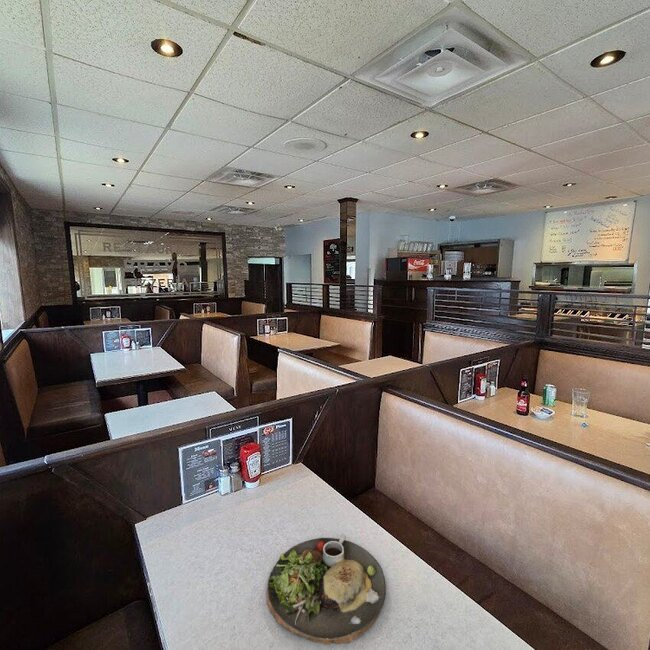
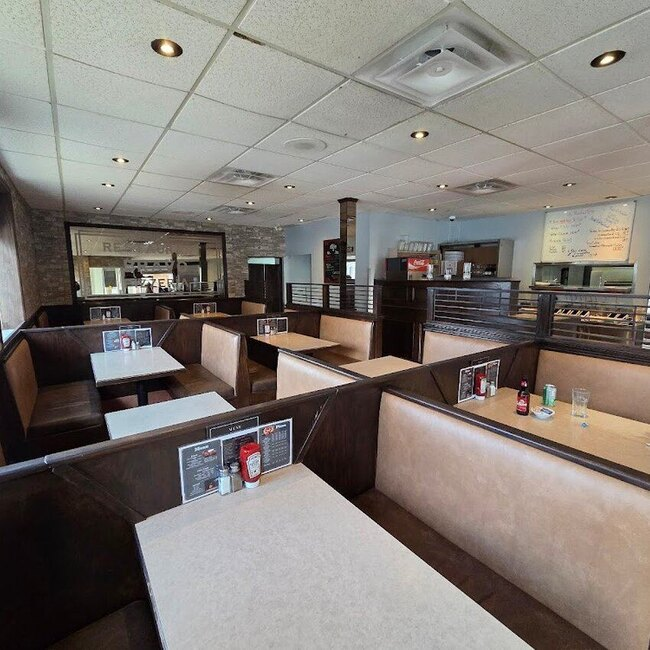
- dinner plate (326, 574)
